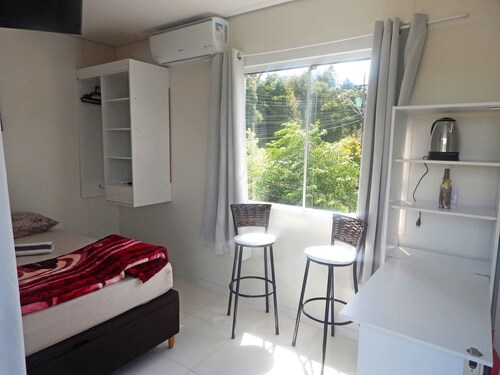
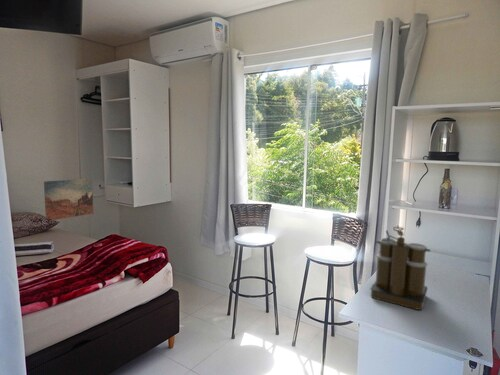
+ coffee maker (401, 260)
+ wall art (70, 198)
